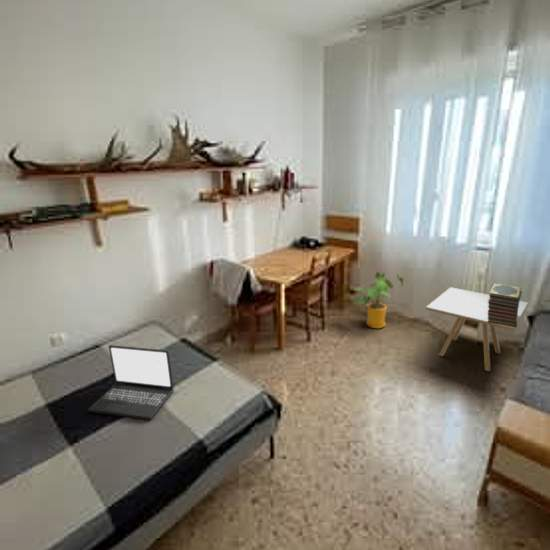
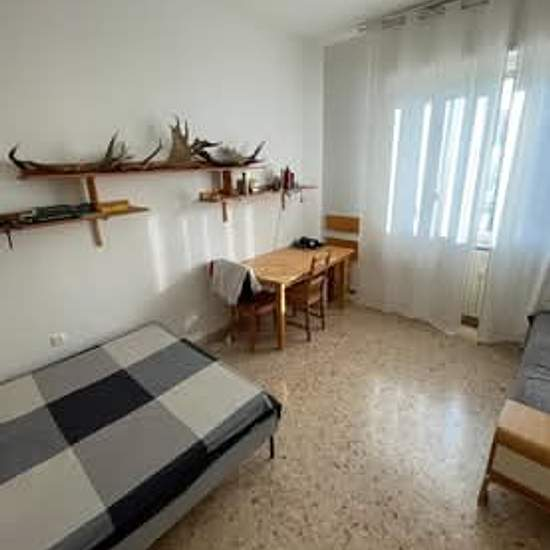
- house plant (376, 300)
- book stack (503, 303)
- laptop (129, 380)
- side table (475, 321)
